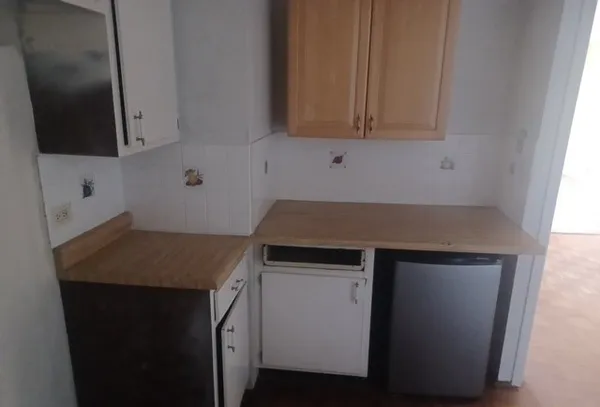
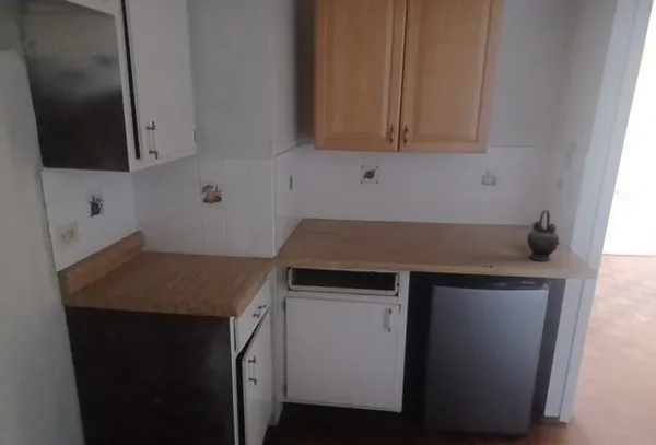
+ teapot (544, 234)
